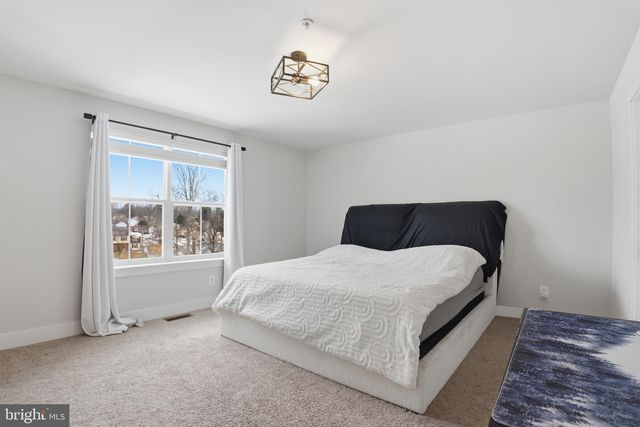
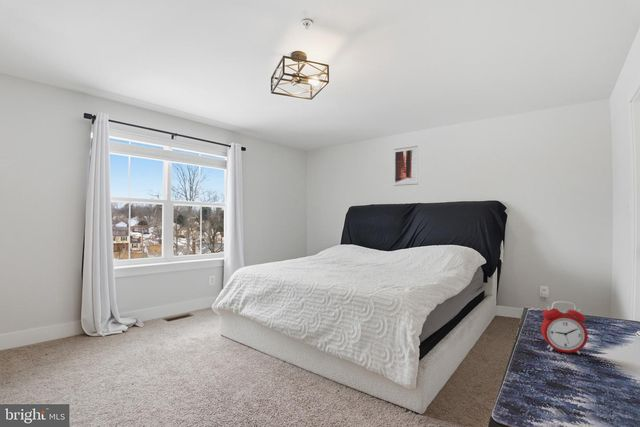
+ alarm clock (563, 326)
+ wall art (405, 166)
